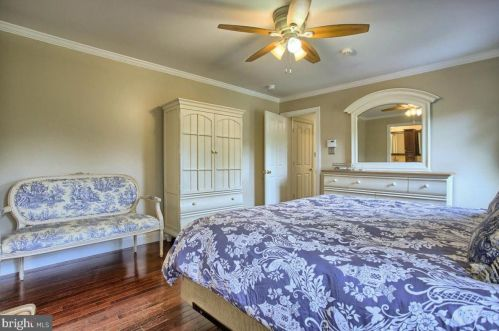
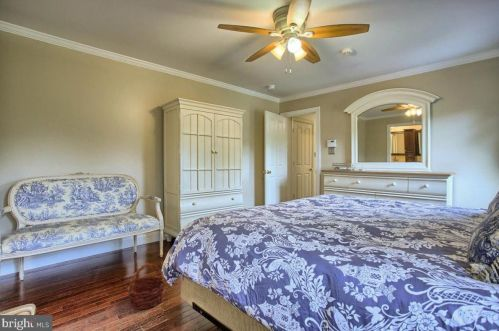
+ basket (146, 282)
